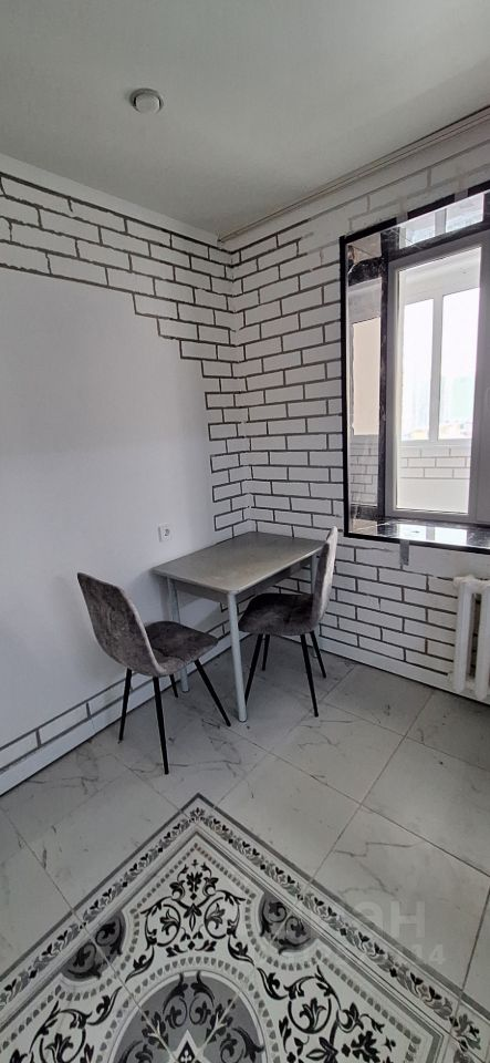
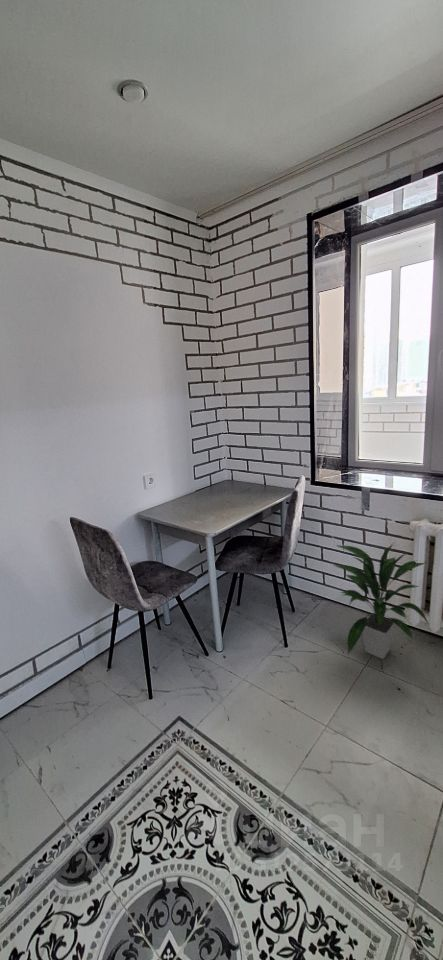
+ indoor plant (375, 599)
